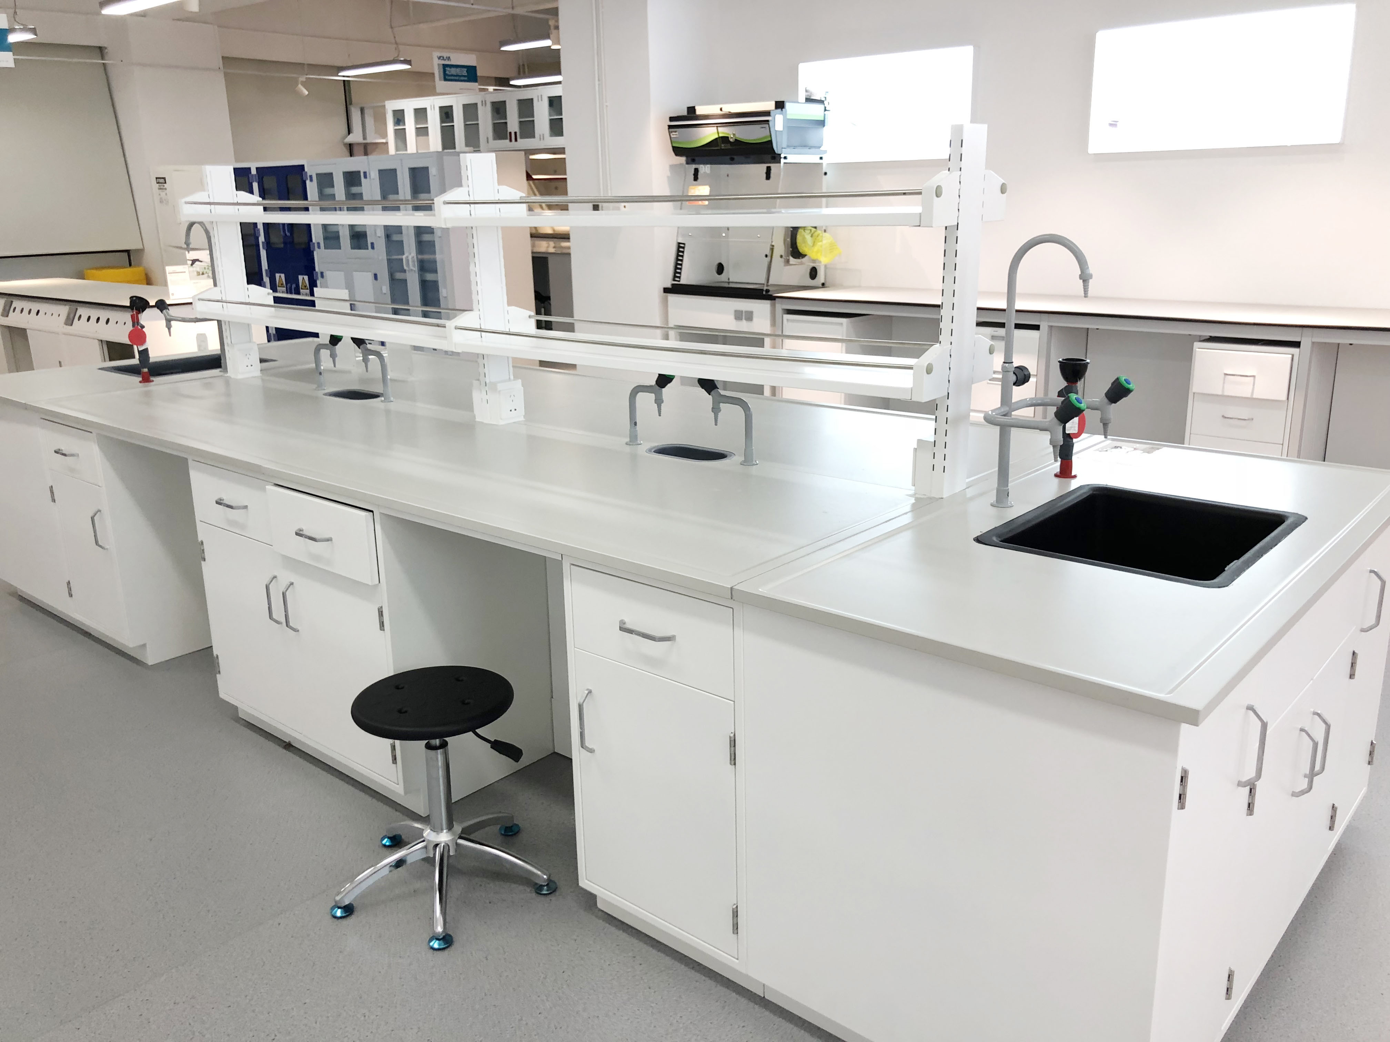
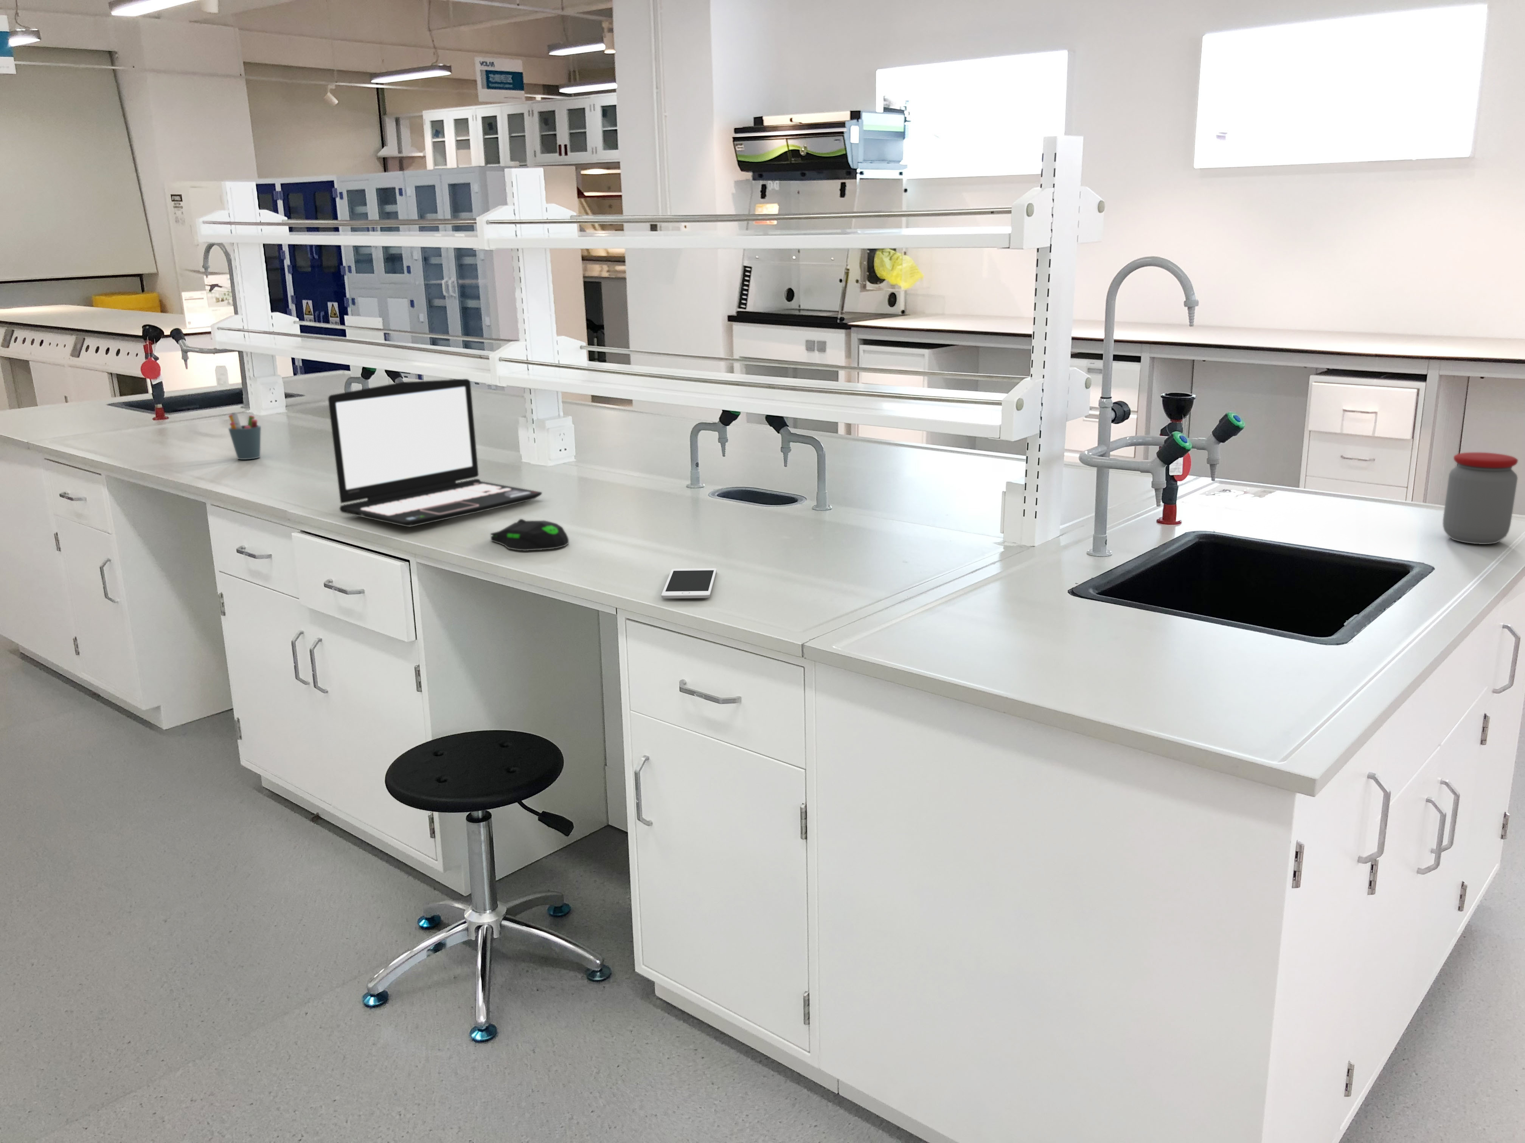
+ laptop (439, 448)
+ jar (1479, 497)
+ cell phone (690, 582)
+ pen holder (245, 433)
+ computer mouse (528, 532)
